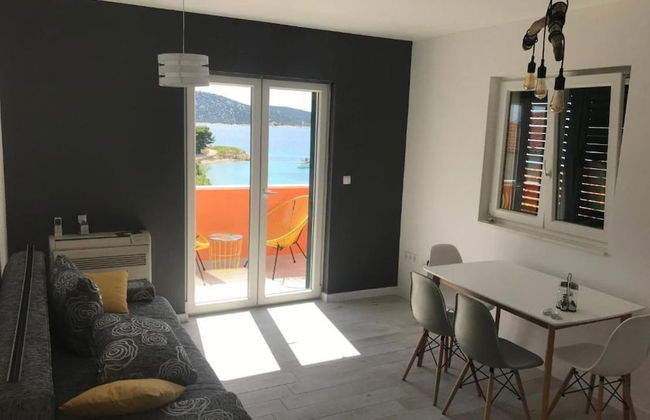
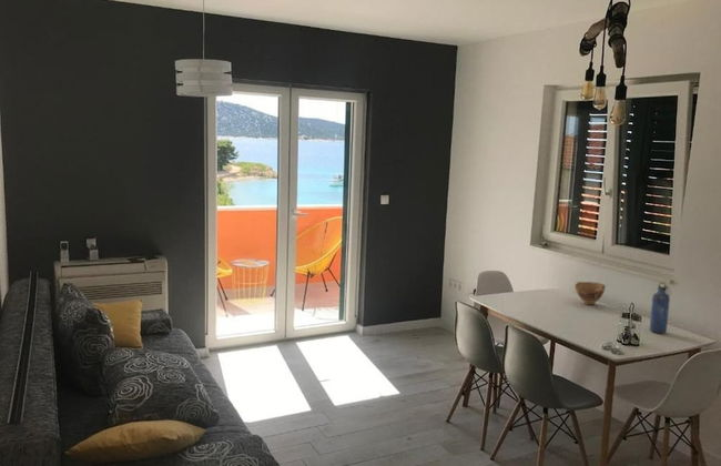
+ water bottle (660, 306)
+ bowl (589, 294)
